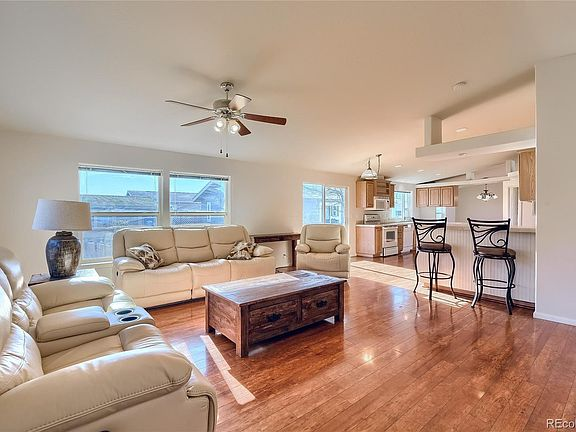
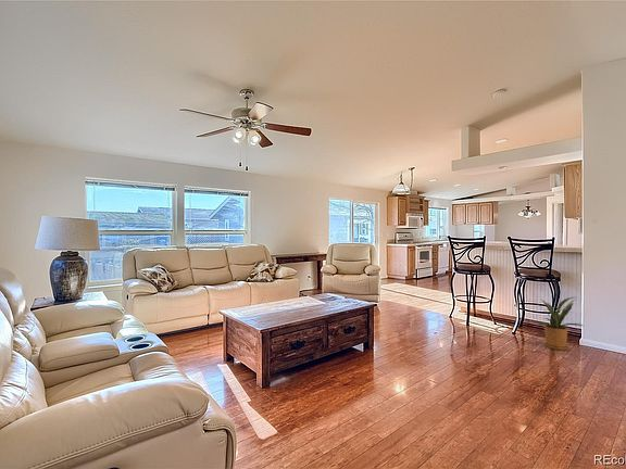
+ house plant (554, 320)
